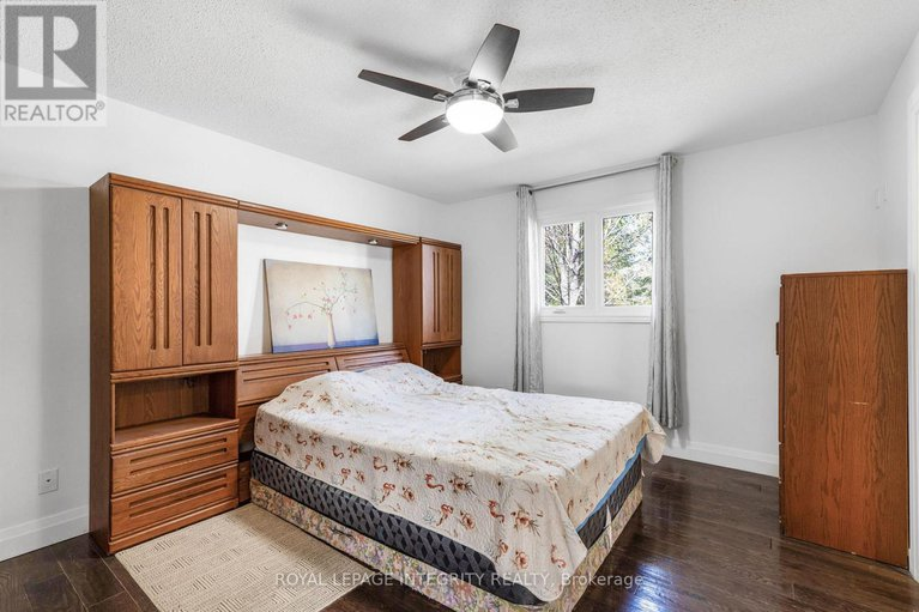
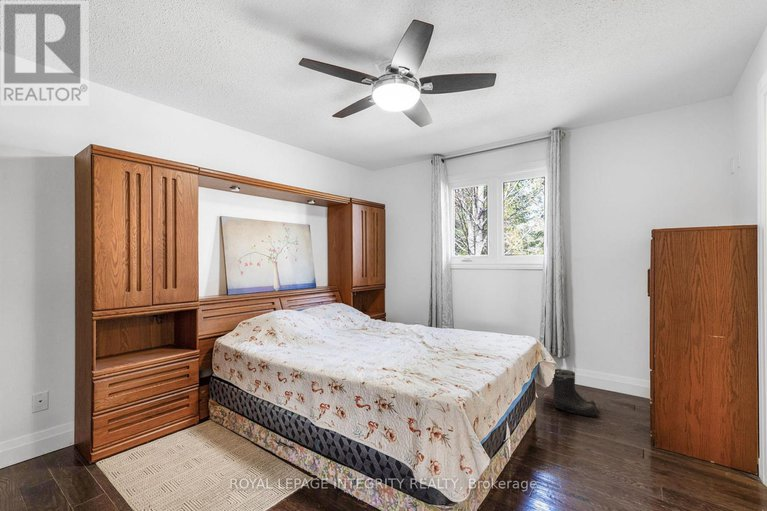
+ boots (574, 391)
